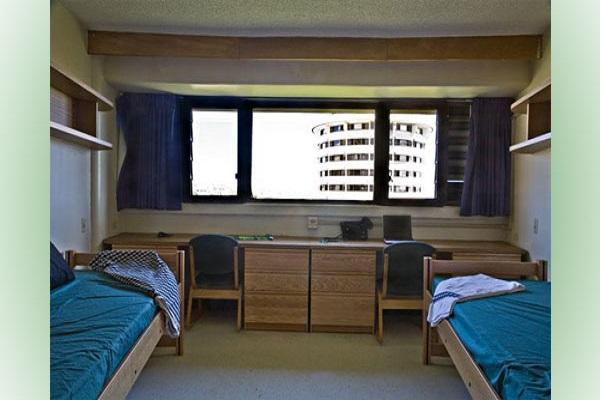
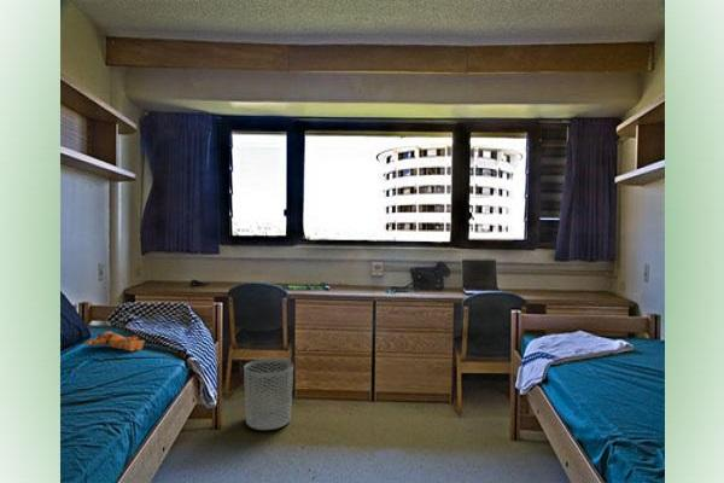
+ waste bin (268, 392)
+ teddy bear (117, 341)
